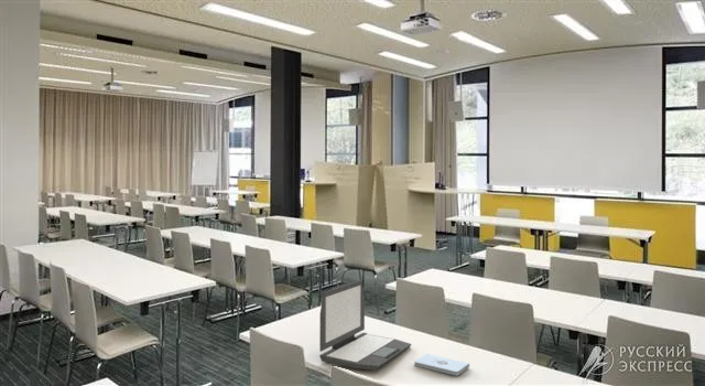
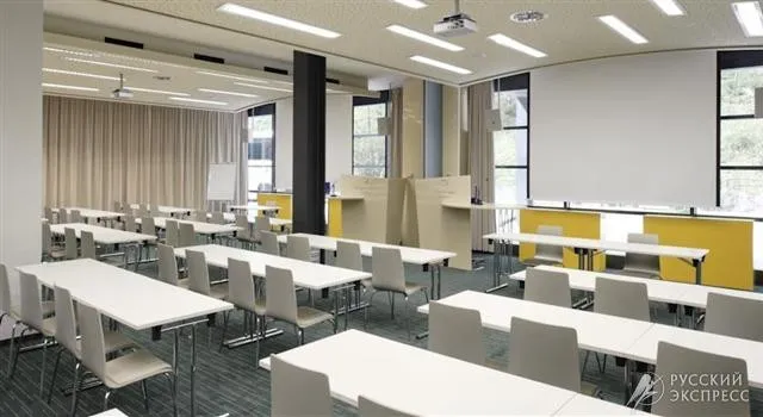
- notepad (441, 364)
- laptop (364, 321)
